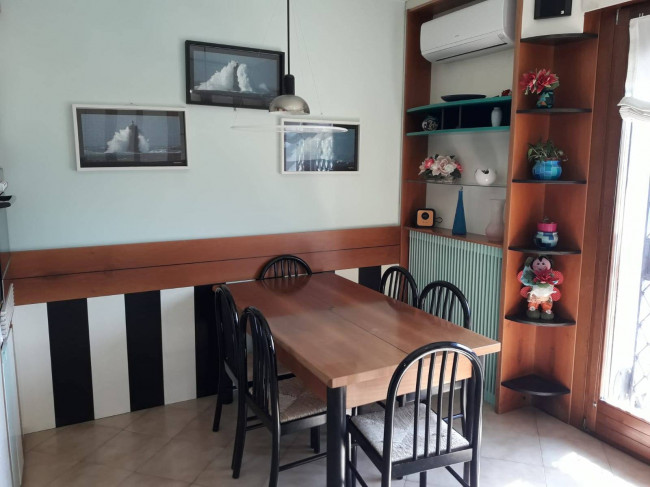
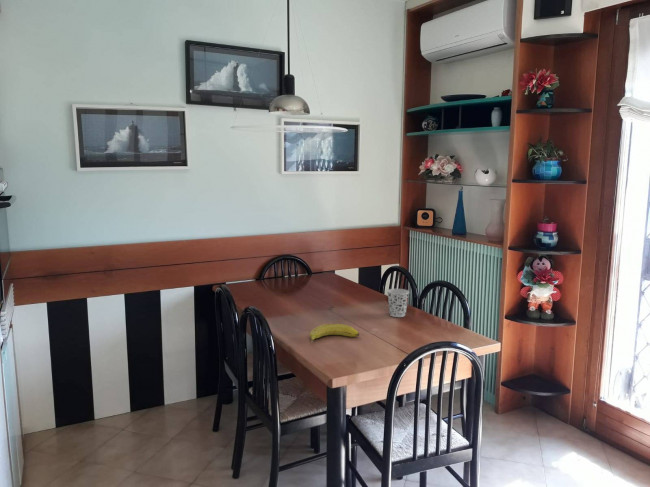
+ fruit (333, 334)
+ cup (397, 303)
